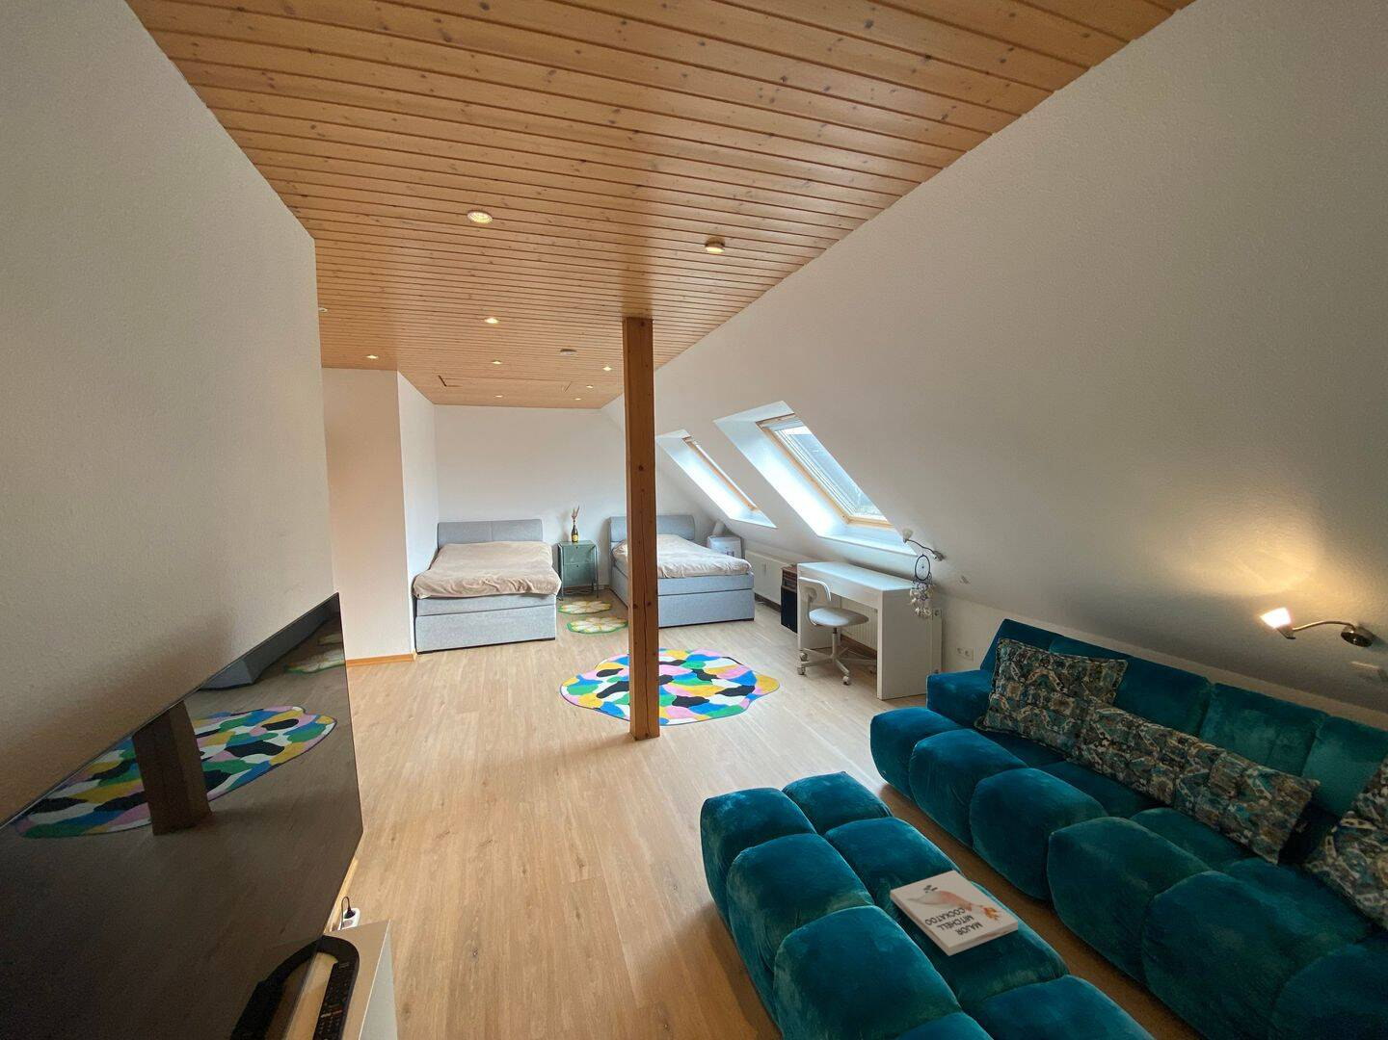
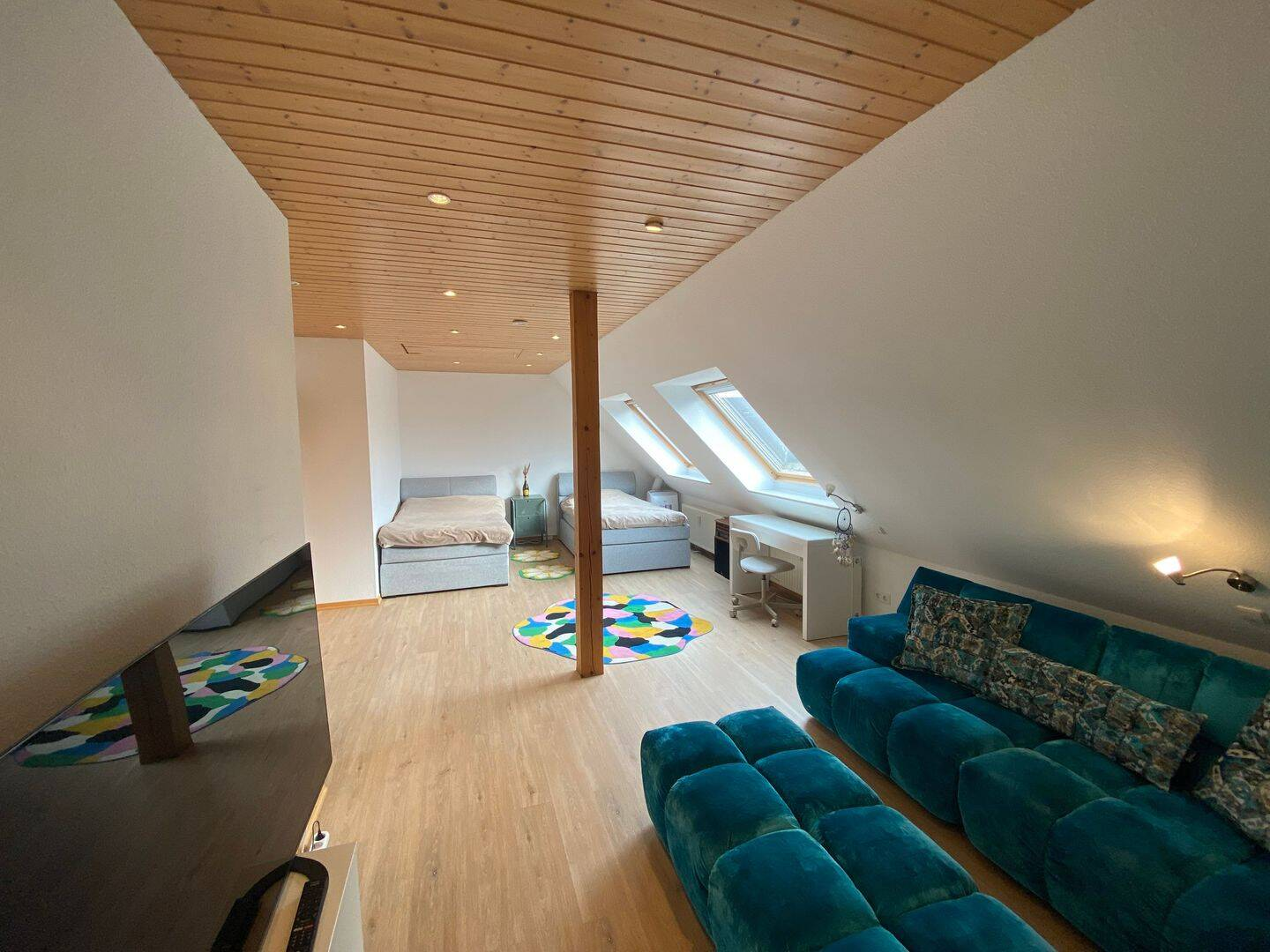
- book (951, 908)
